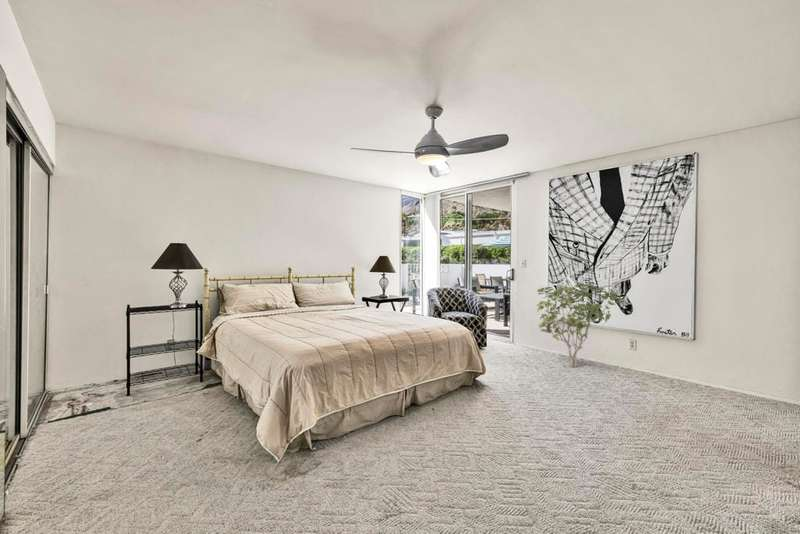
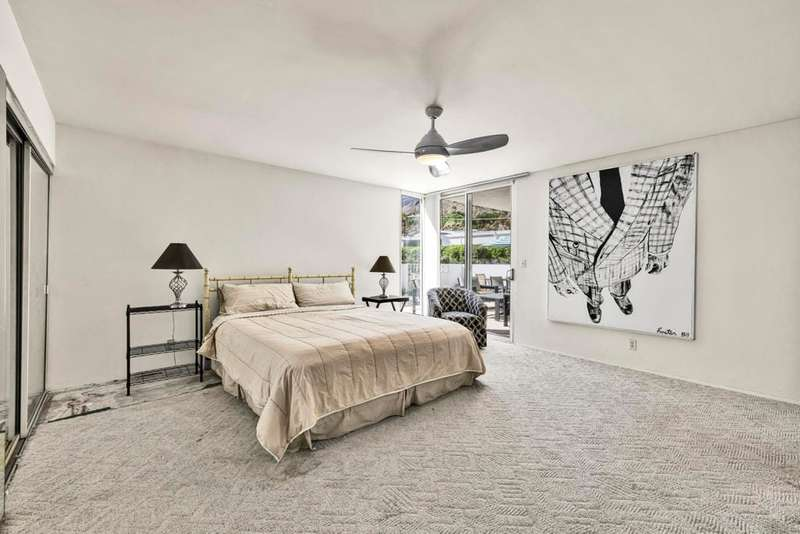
- shrub (575, 324)
